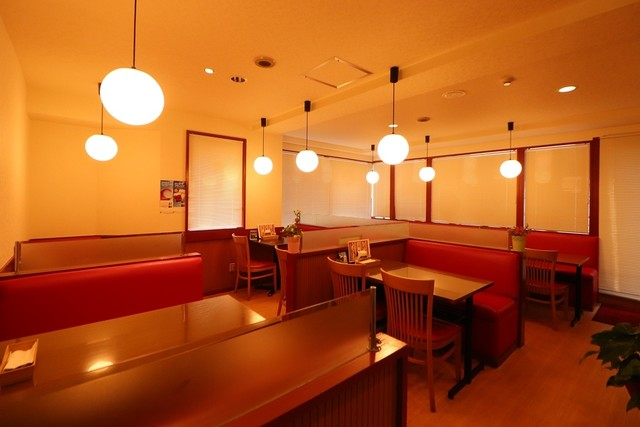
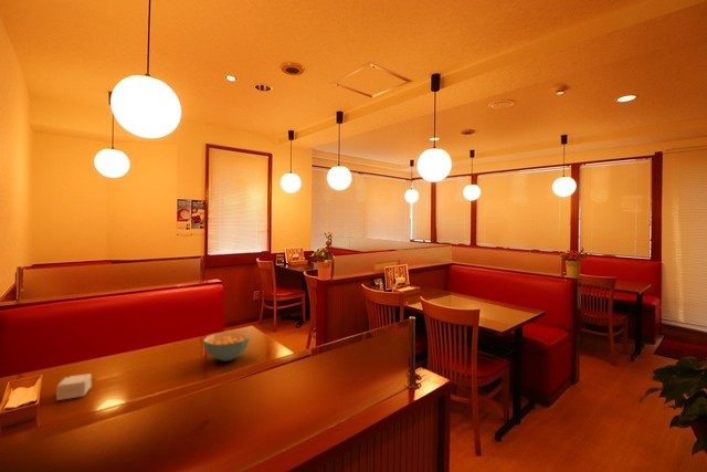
+ small box (74, 386)
+ cereal bowl (226, 347)
